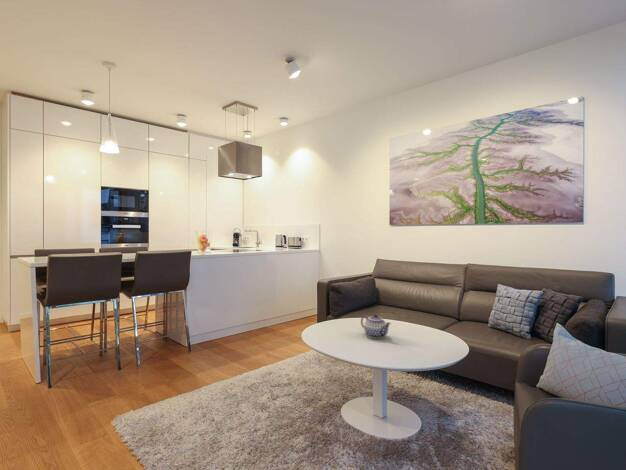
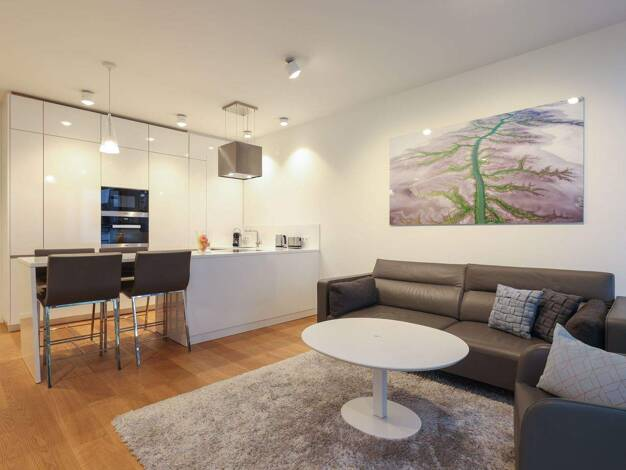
- teapot (375, 325)
